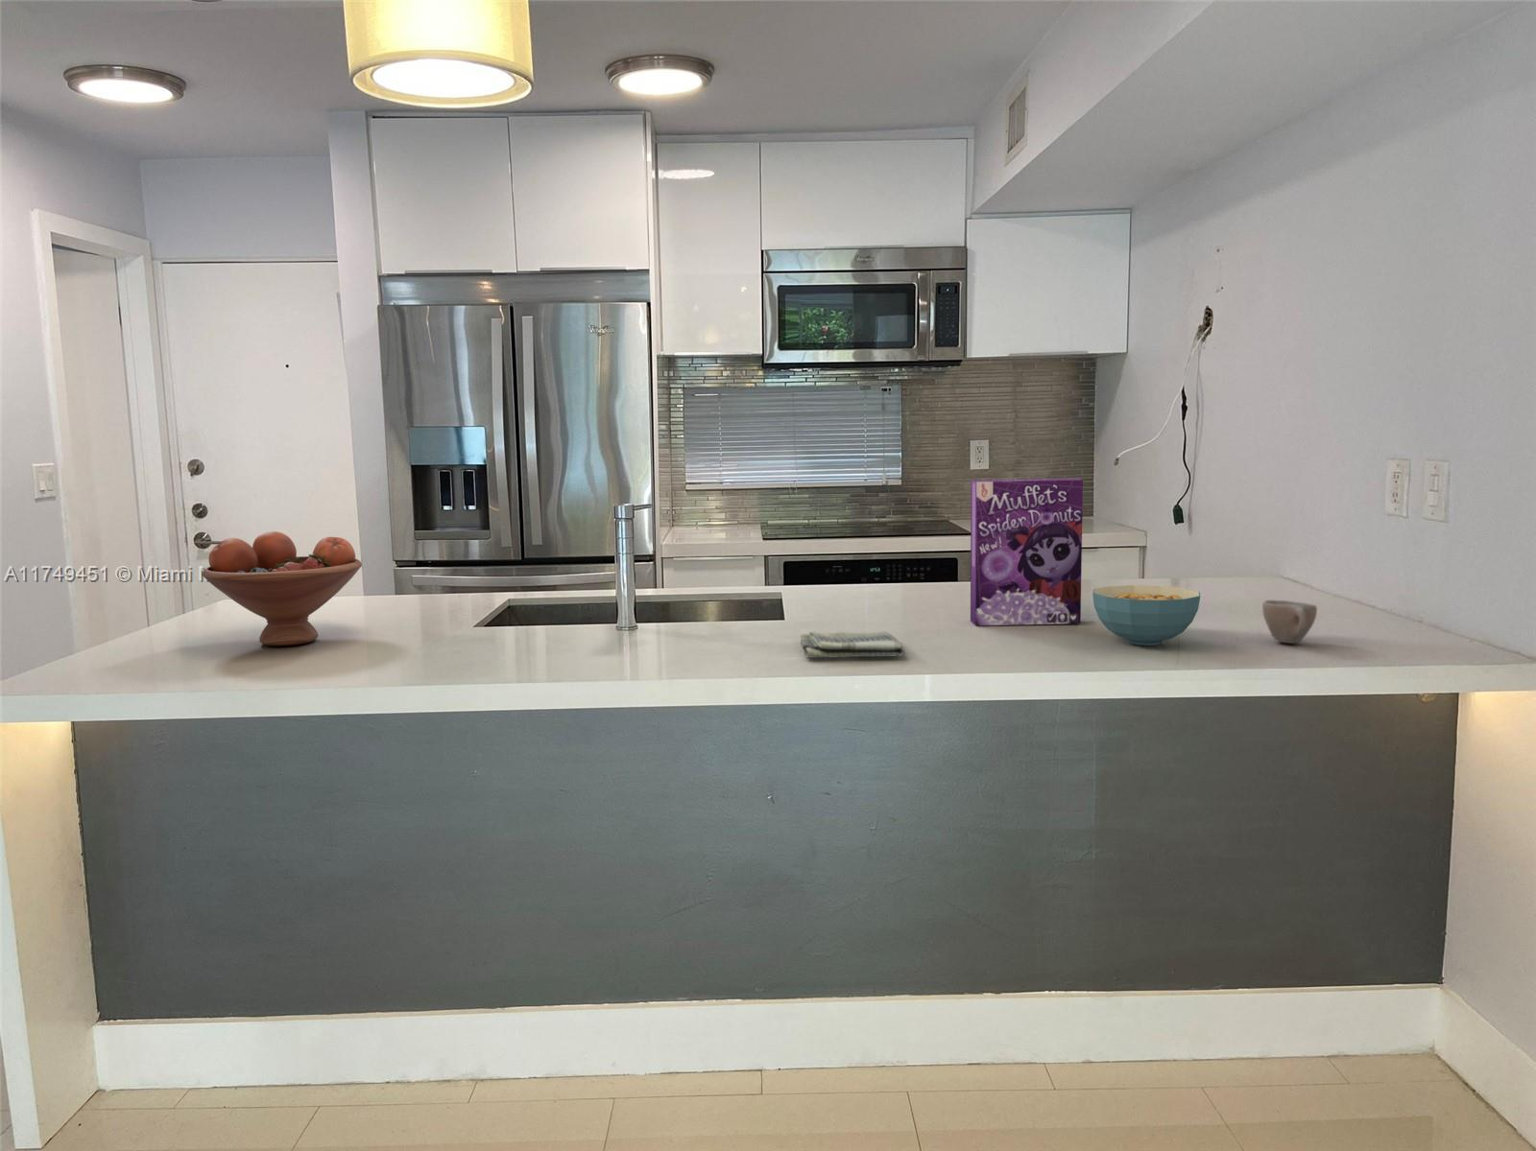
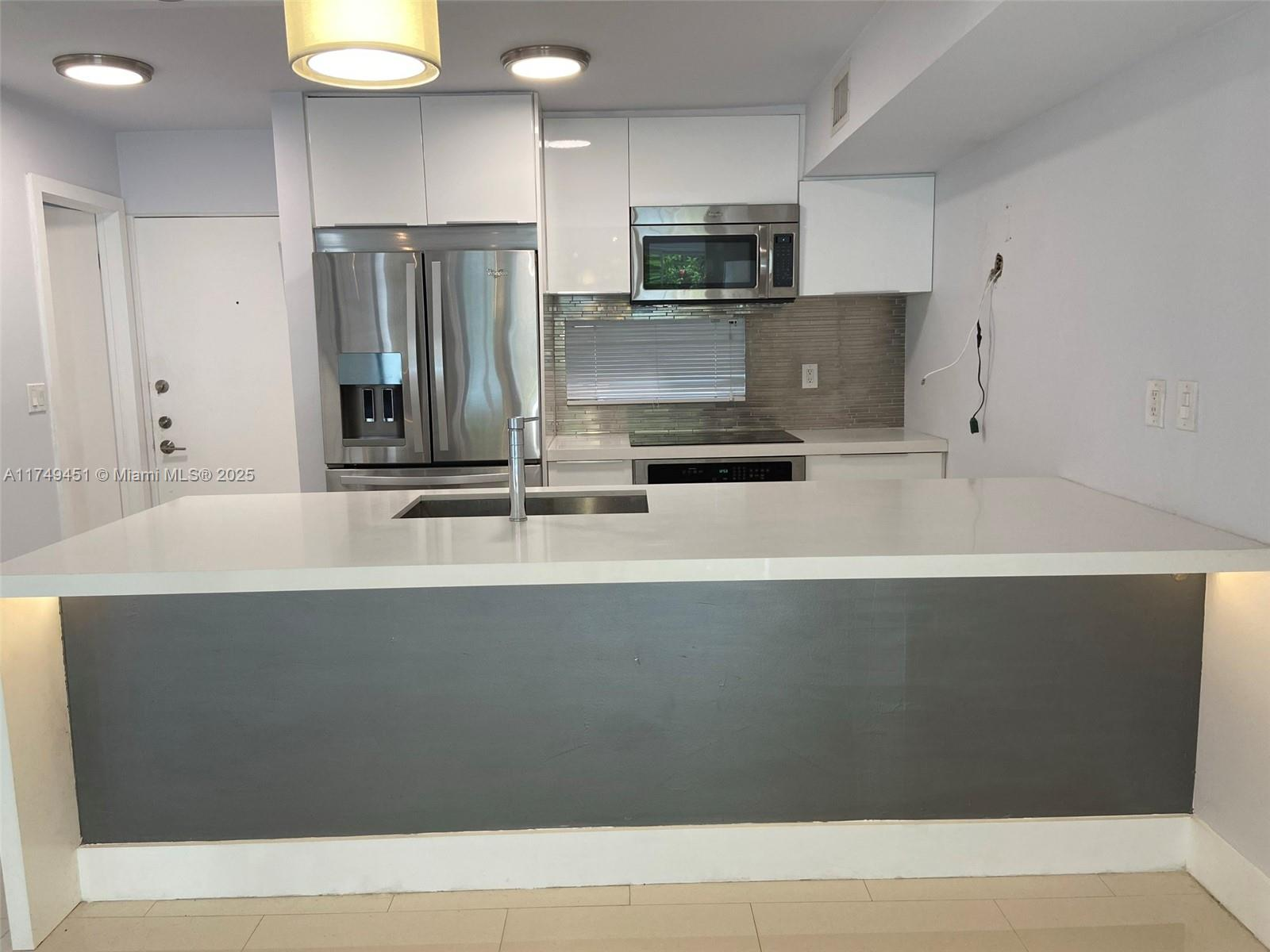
- dish towel (849, 641)
- cup (1292, 623)
- cereal bowl (1145, 617)
- cereal box (1026, 550)
- fruit bowl (285, 588)
